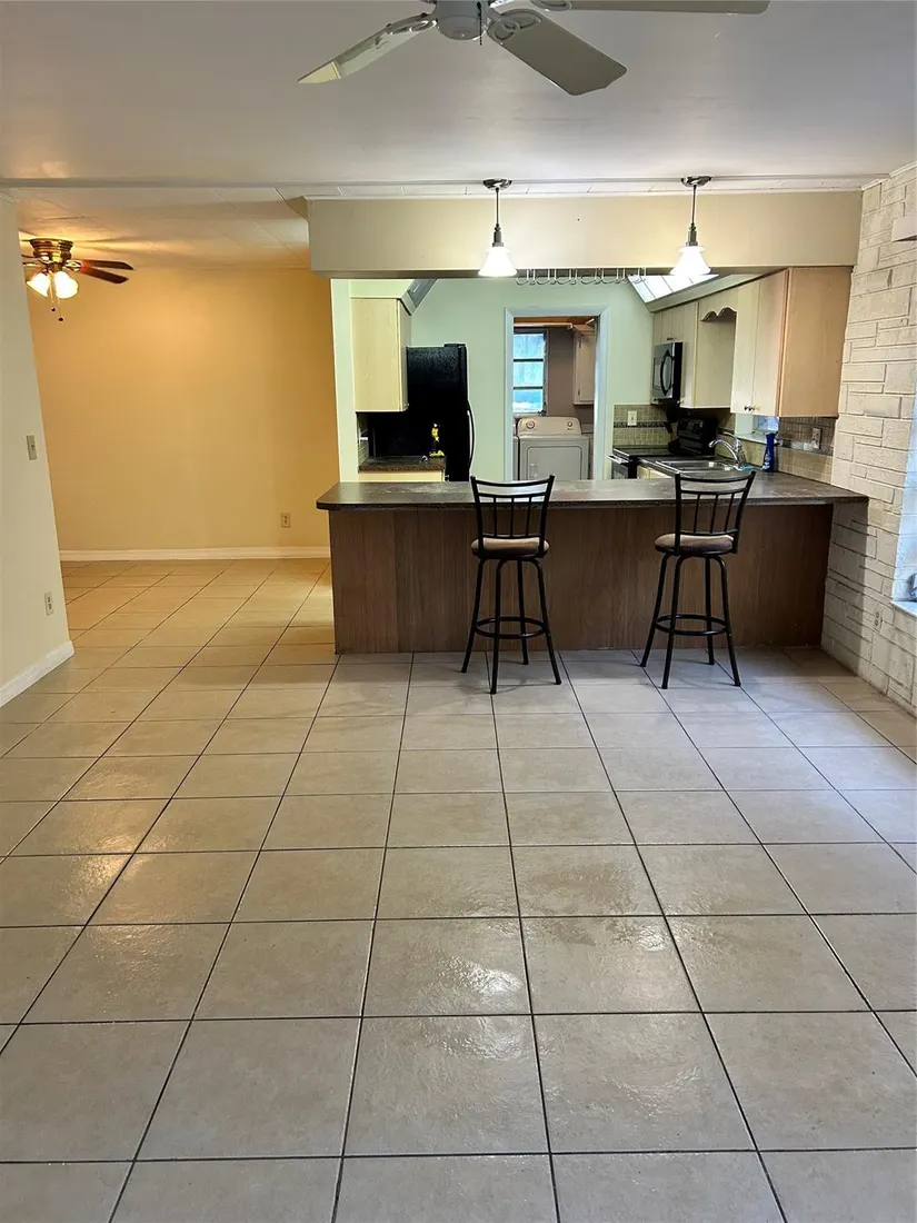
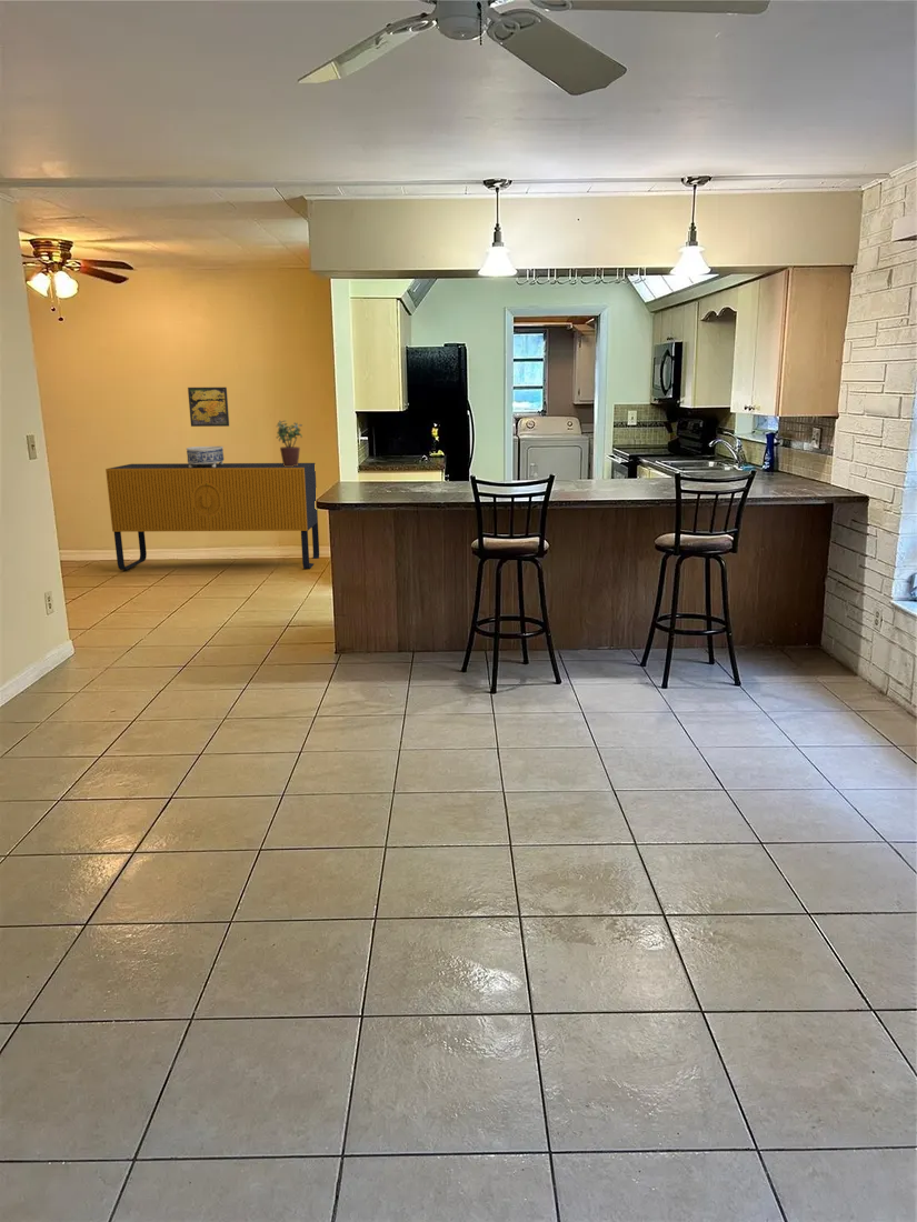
+ sideboard (217, 515)
+ potted plant (290, 442)
+ decorative bowl (206, 457)
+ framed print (208, 407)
